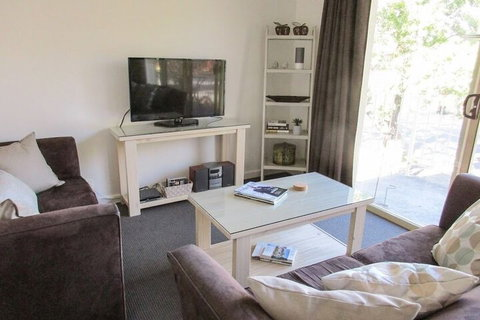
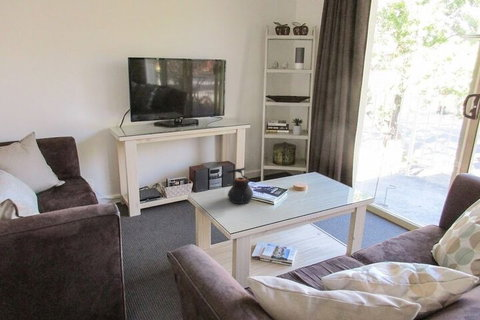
+ teapot (240, 184)
